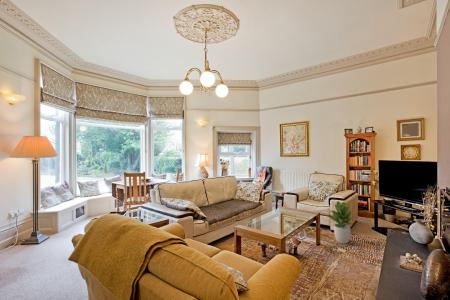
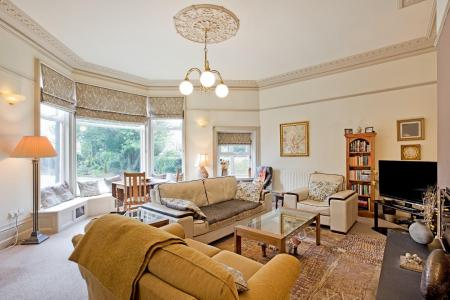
- potted plant (341, 220)
